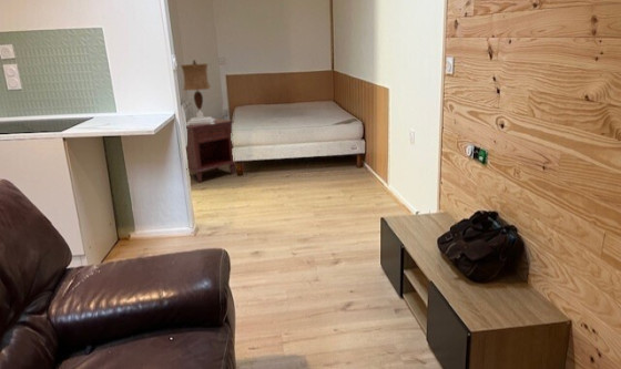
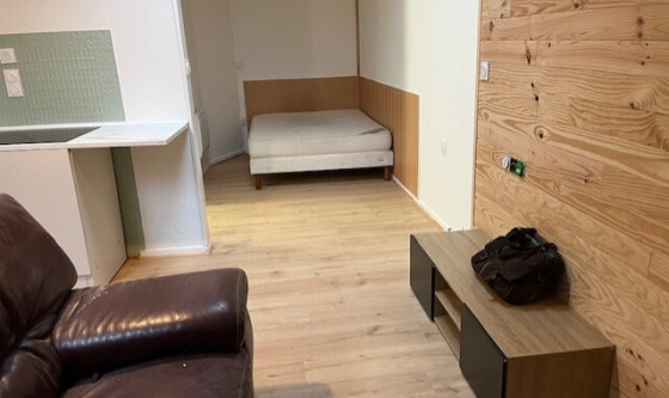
- nightstand (205, 148)
- table lamp (197, 91)
